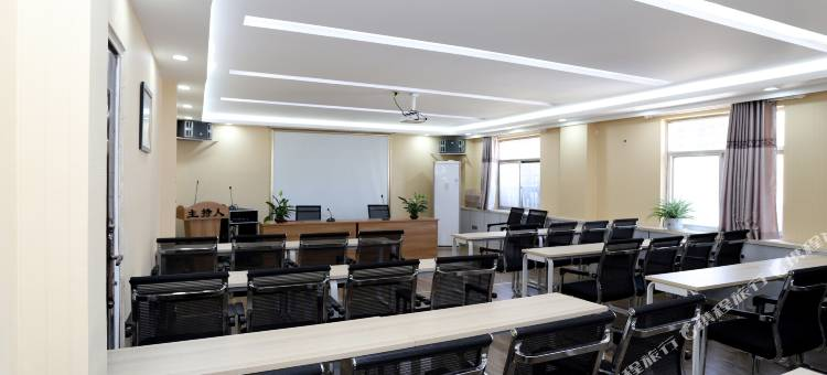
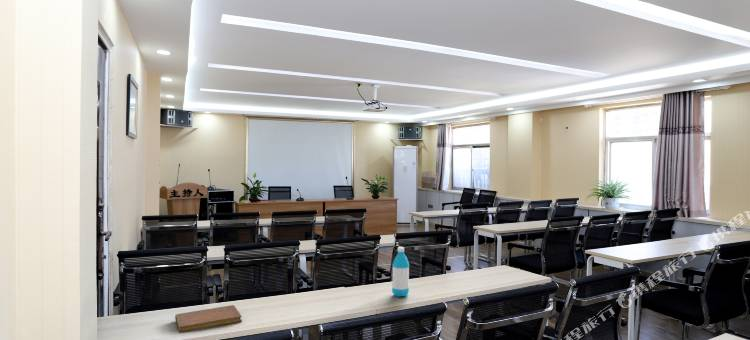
+ notebook (208, 317)
+ water bottle (400, 271)
